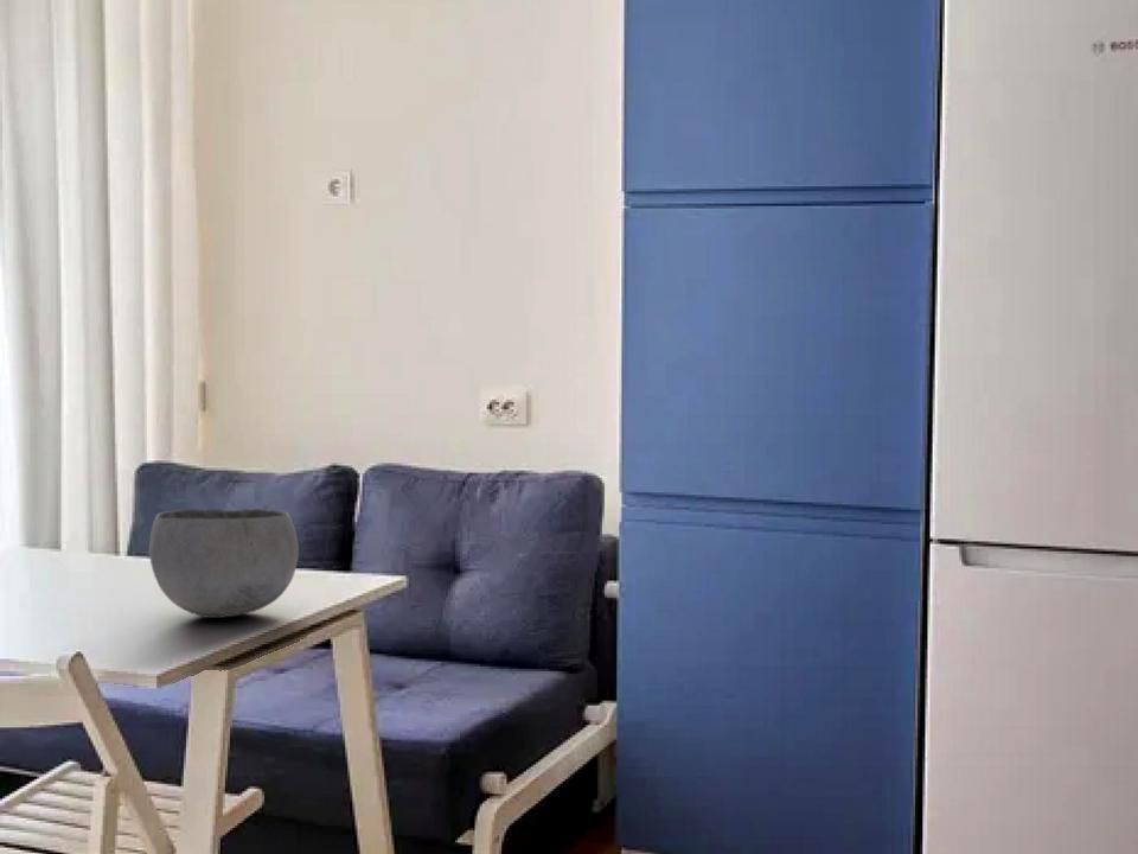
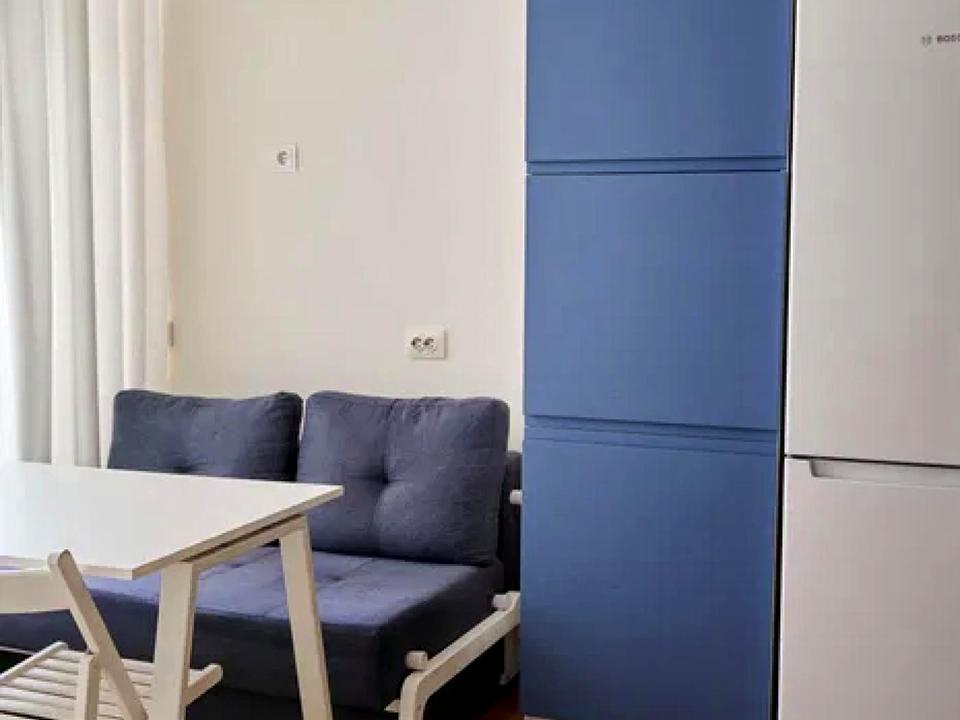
- bowl (224, 562)
